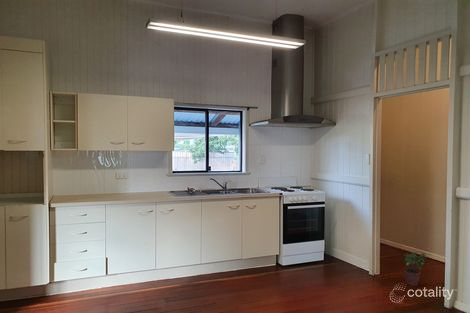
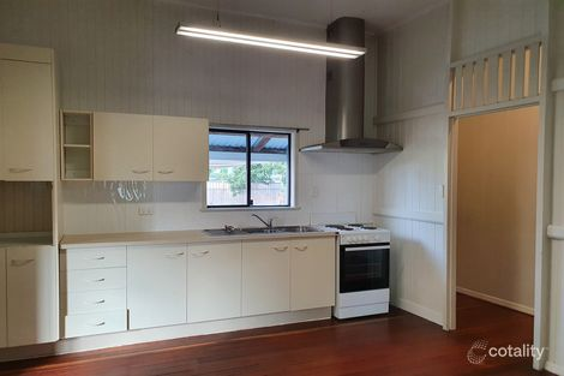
- potted plant (412, 268)
